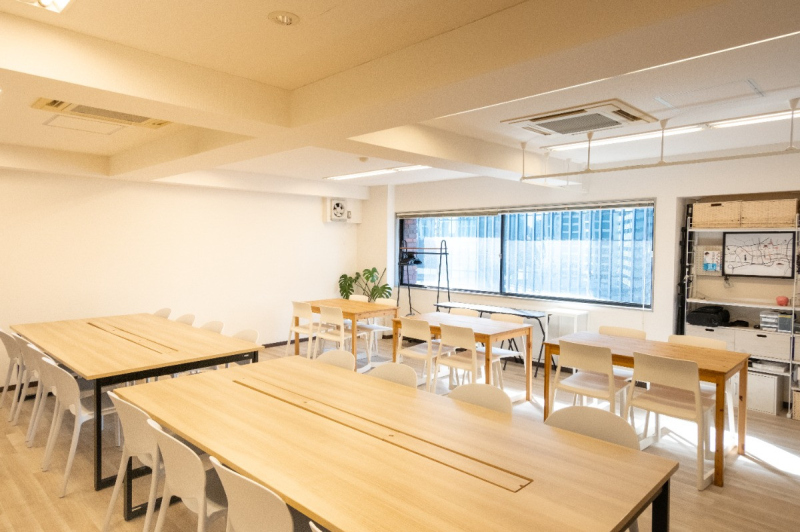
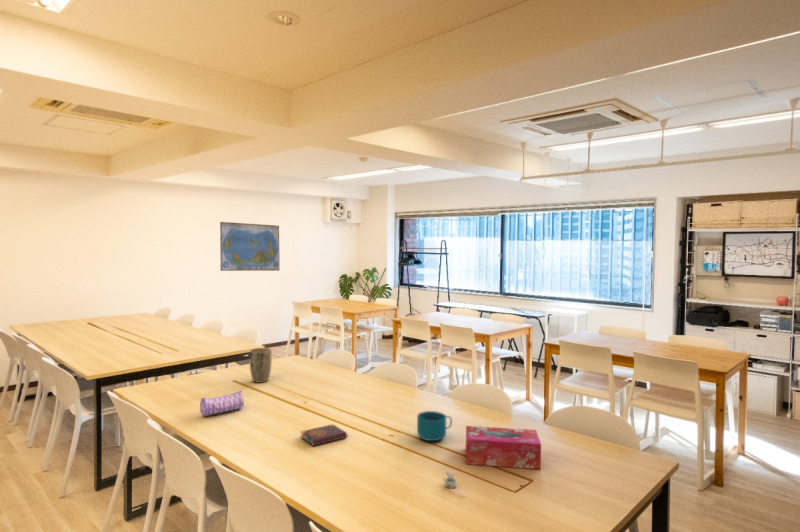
+ cup (435, 426)
+ world map (251, 247)
+ pencil case (222, 403)
+ cup (455, 482)
+ tissue box (501, 446)
+ book (323, 434)
+ plant pot (260, 365)
